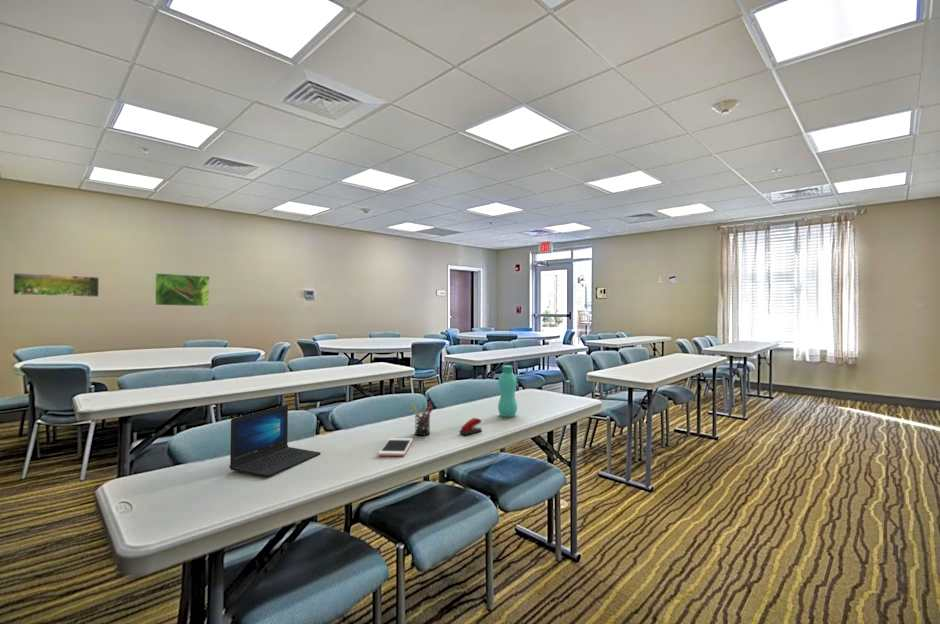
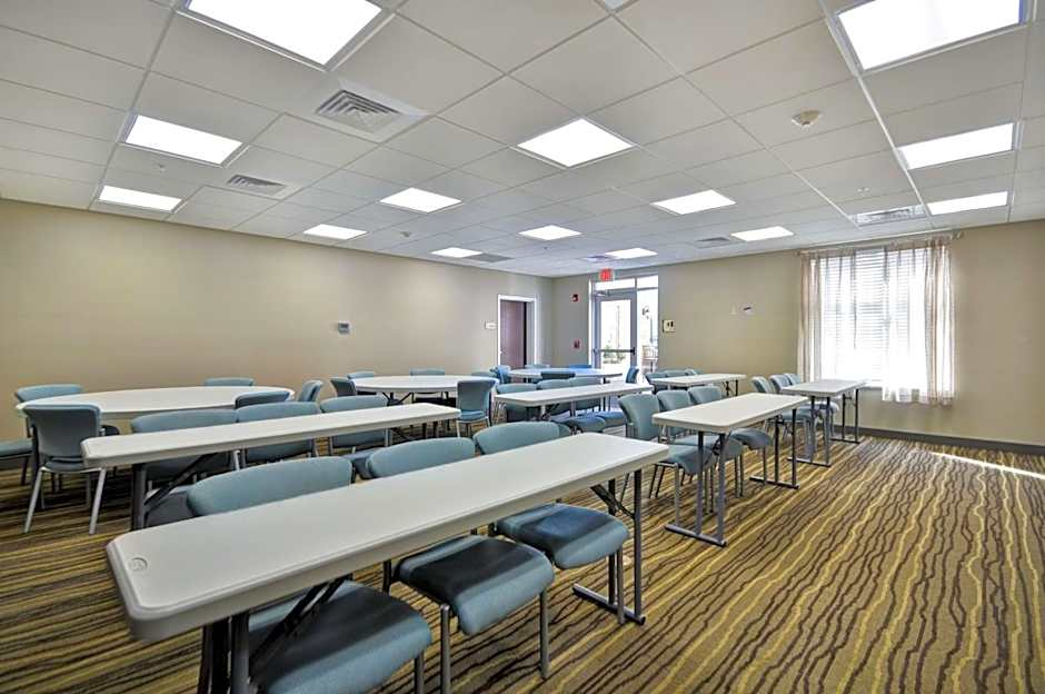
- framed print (183, 290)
- bottle (507, 390)
- cell phone (396, 446)
- stapler (471, 425)
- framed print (58, 285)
- laptop (277, 437)
- pen holder (423, 417)
